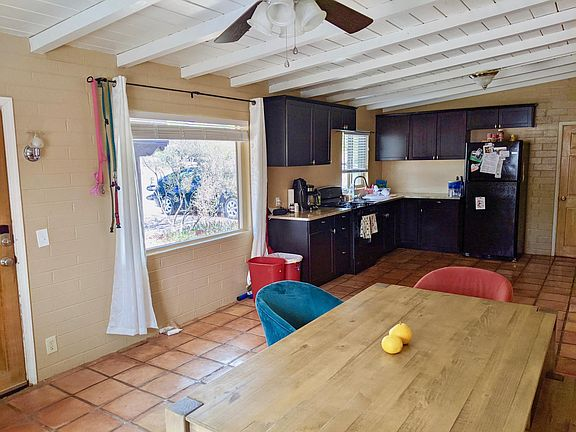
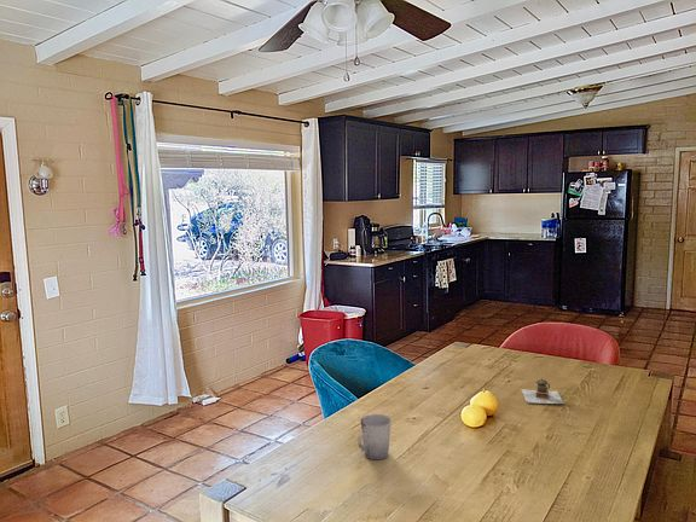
+ teapot (541, 387)
+ cup (372, 439)
